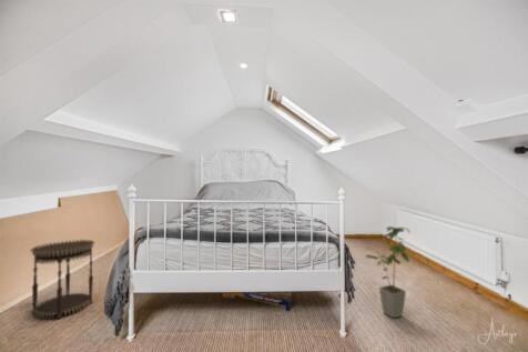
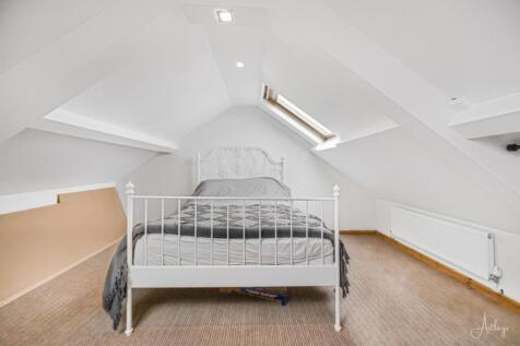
- house plant (386, 268)
- side table (65, 275)
